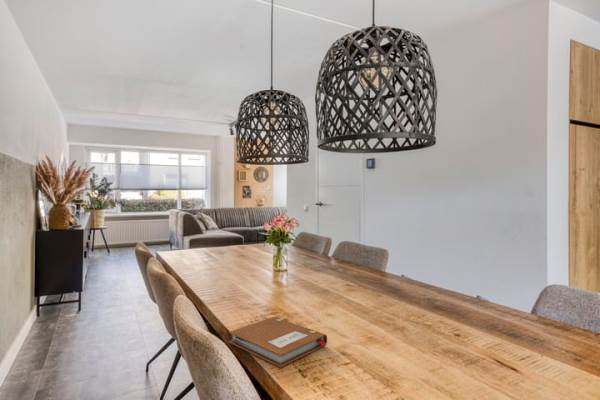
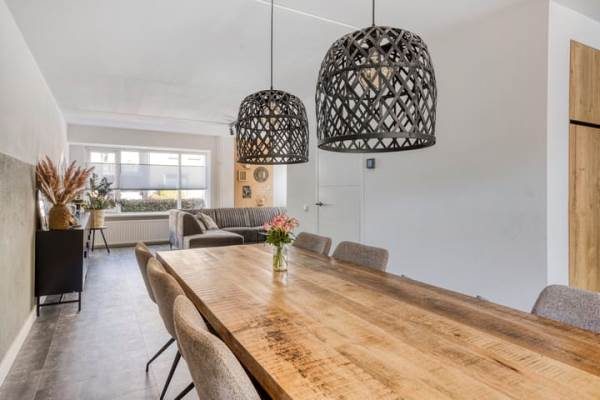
- notebook (279, 338)
